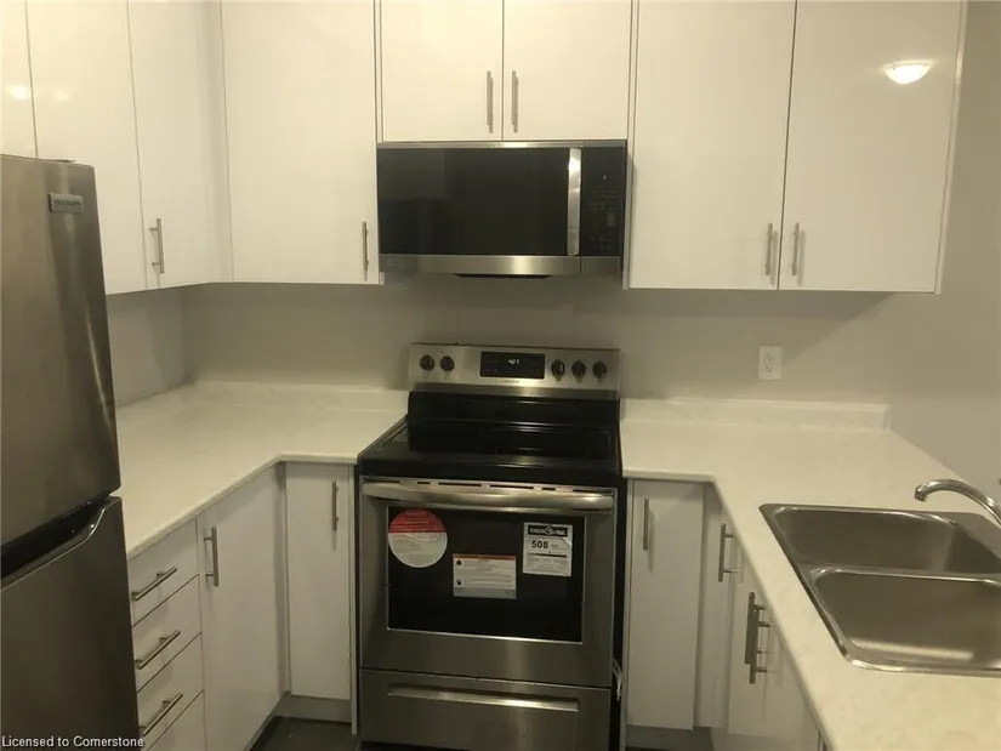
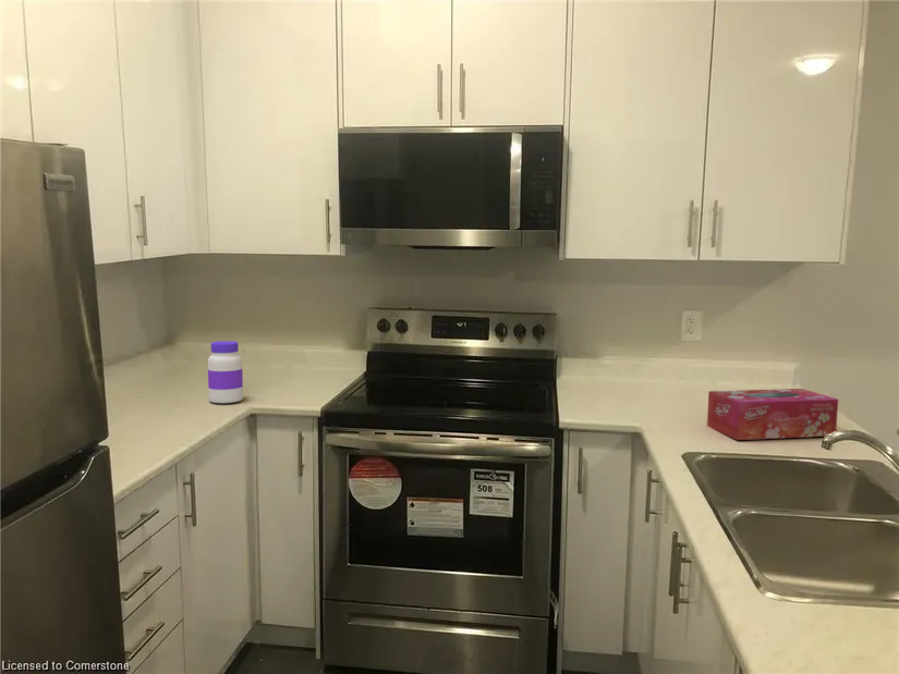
+ jar (224, 371)
+ tissue box (770, 413)
